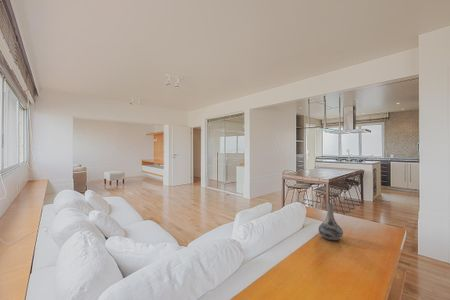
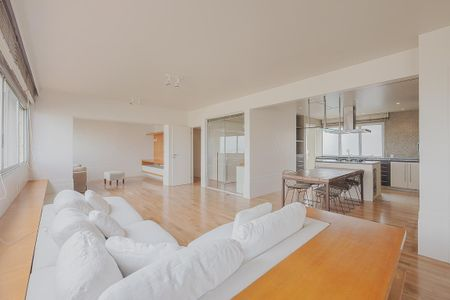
- decorative vase (330, 220)
